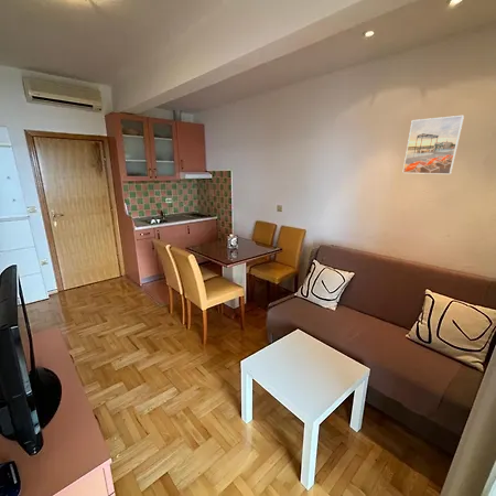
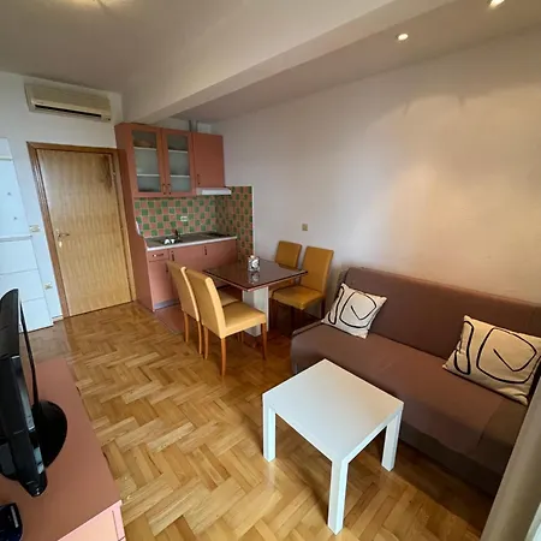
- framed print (431, 147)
